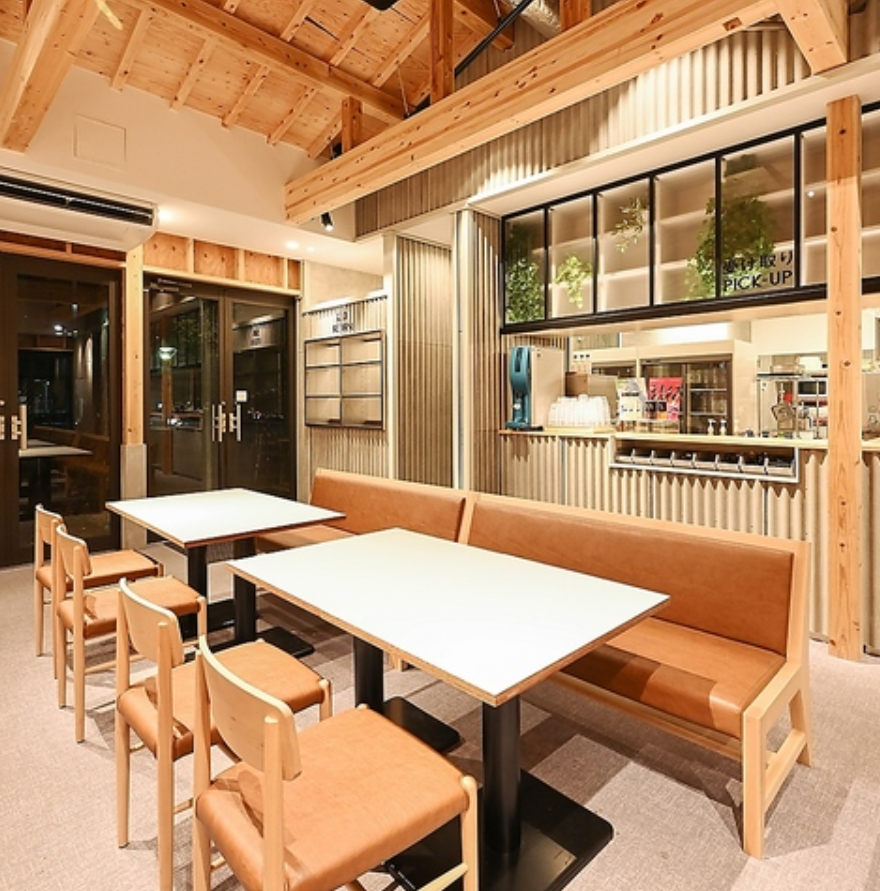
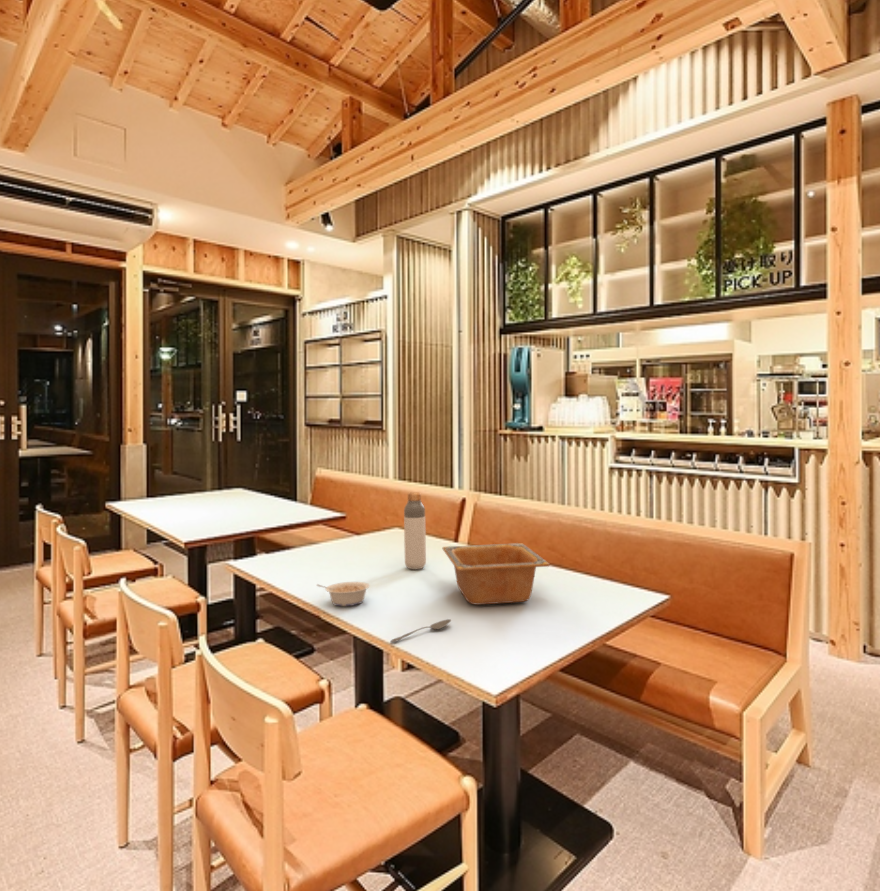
+ spoon (420, 629)
+ bottle (414, 530)
+ legume (346, 593)
+ serving bowl (493, 574)
